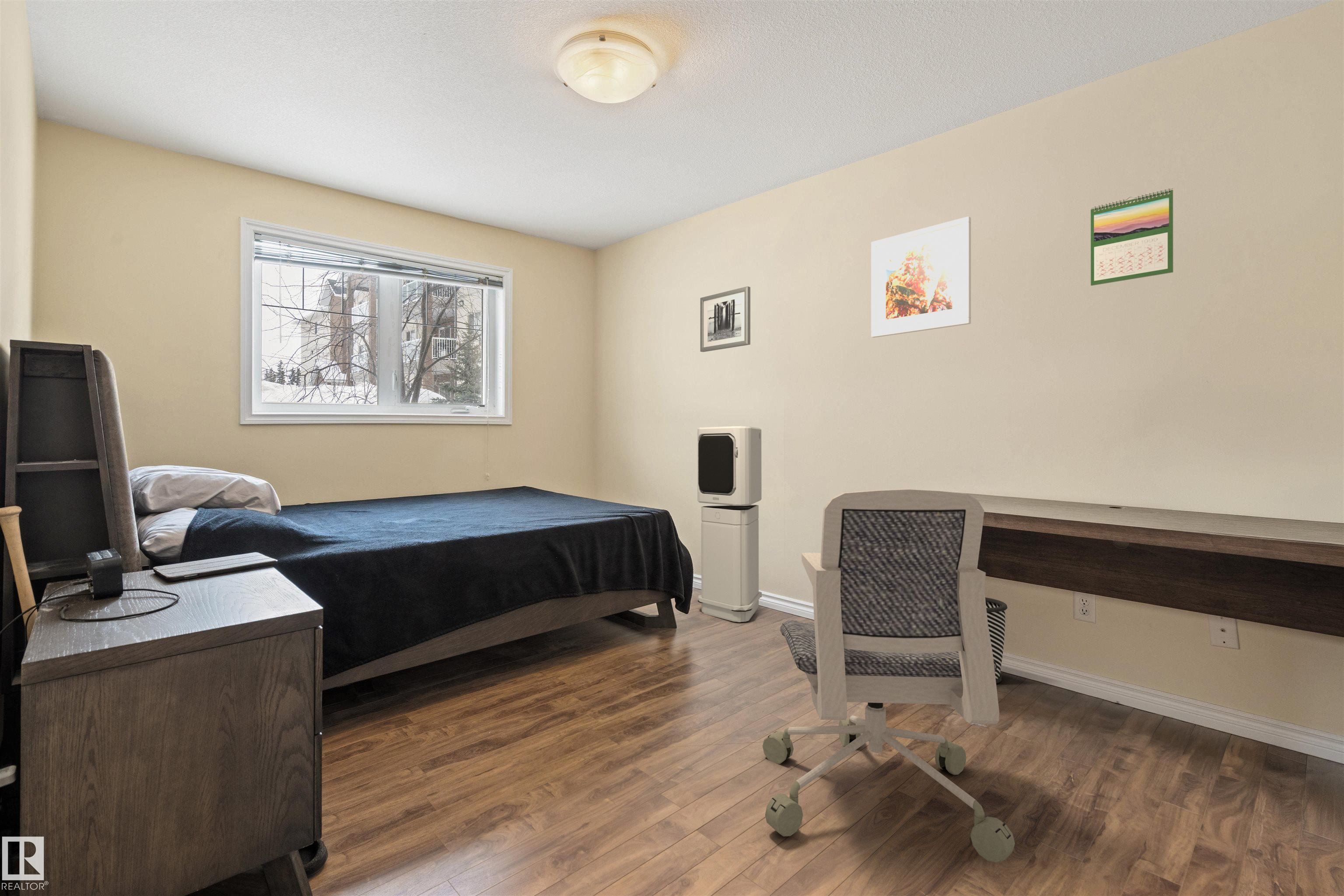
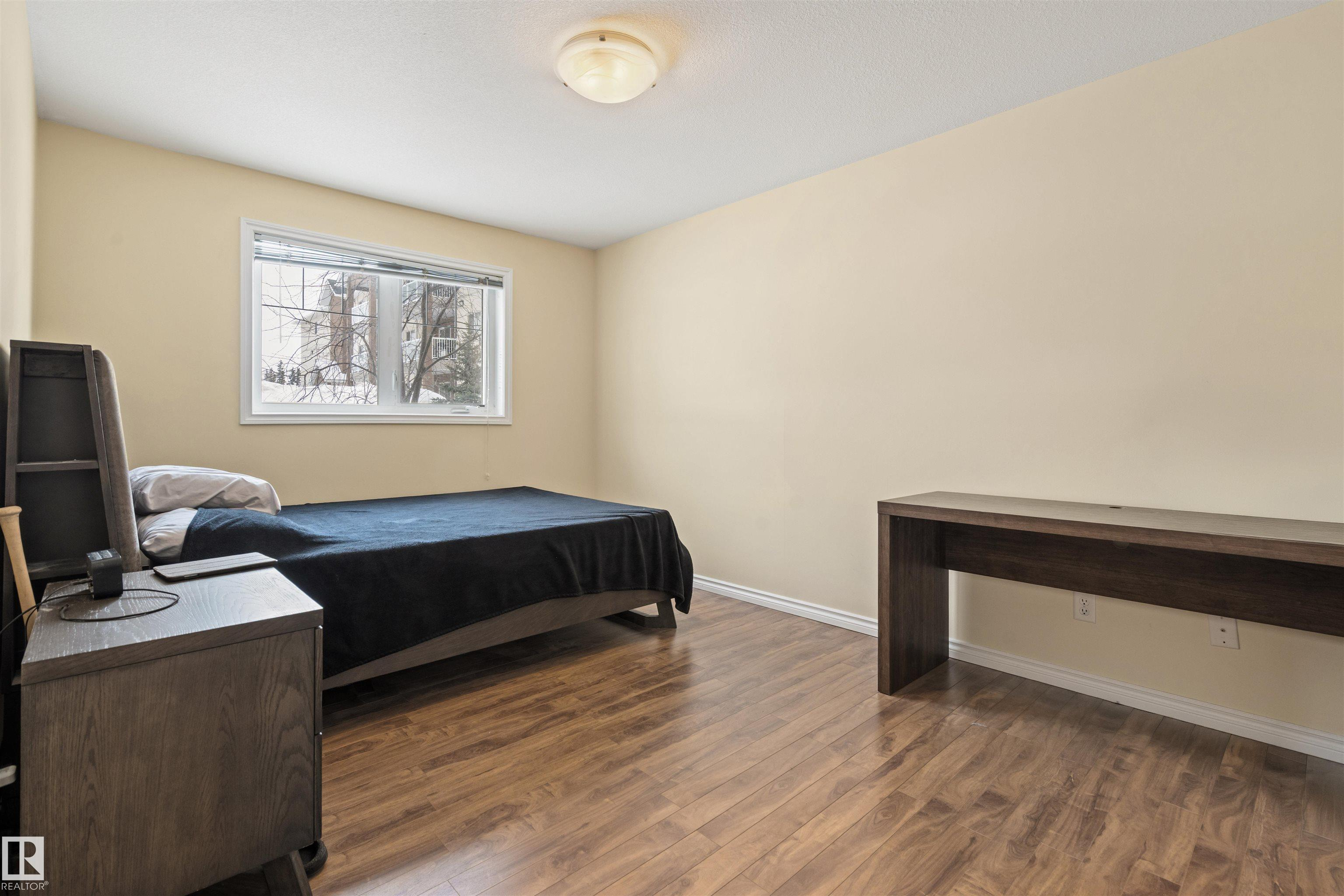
- office chair (875, 641)
- calendar (1130, 238)
- air purifier (738, 520)
- wall art (724, 320)
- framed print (918, 280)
- wastebasket (990, 635)
